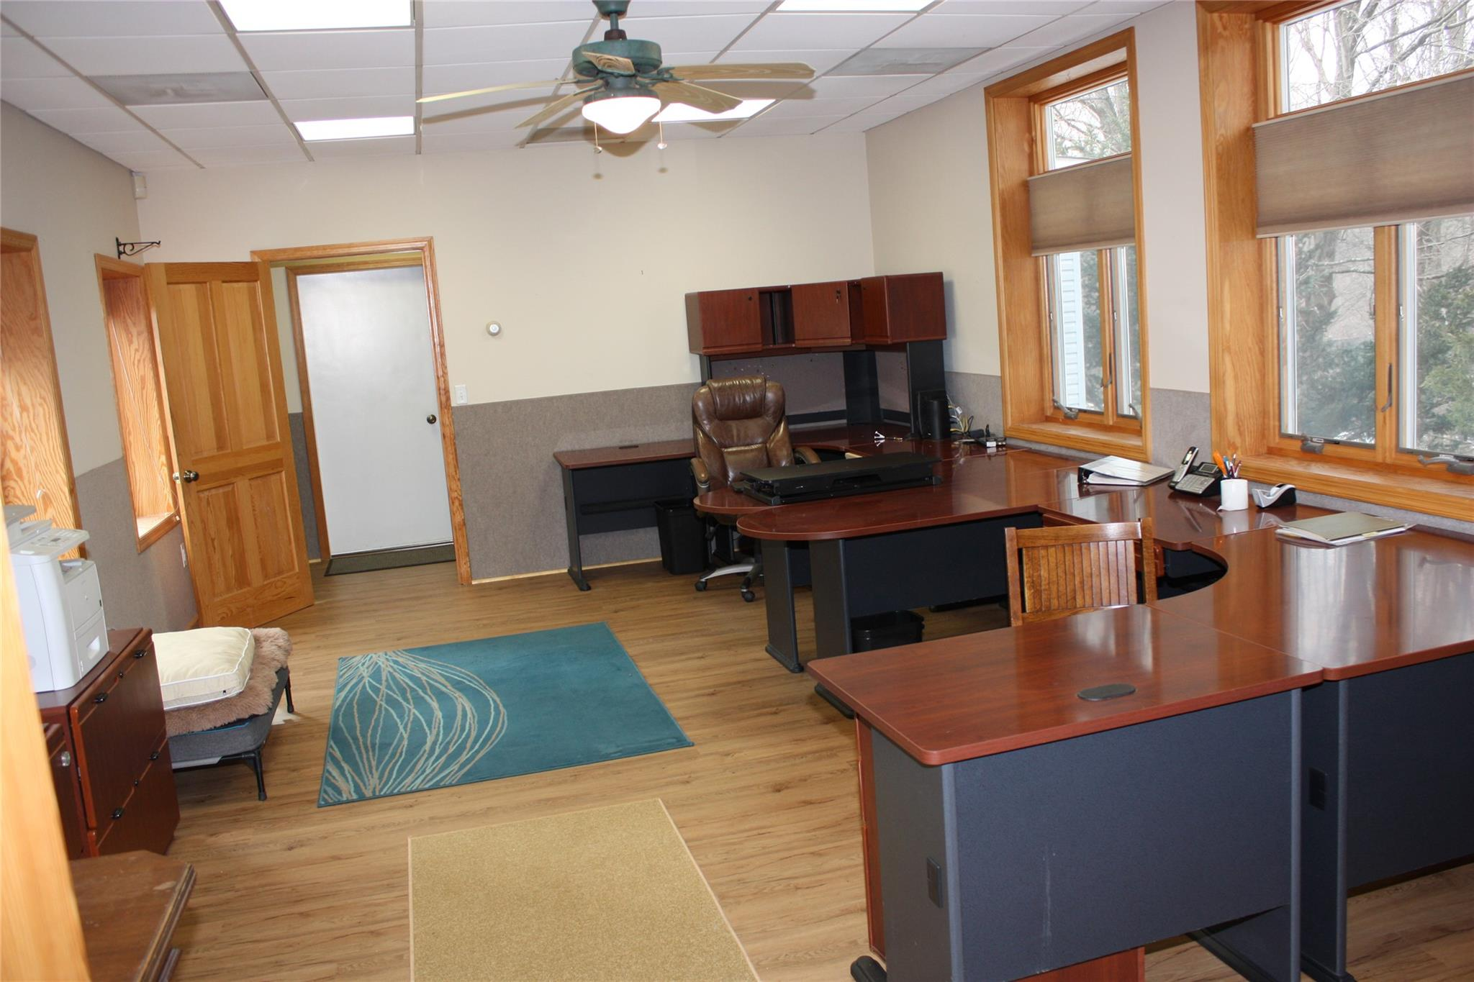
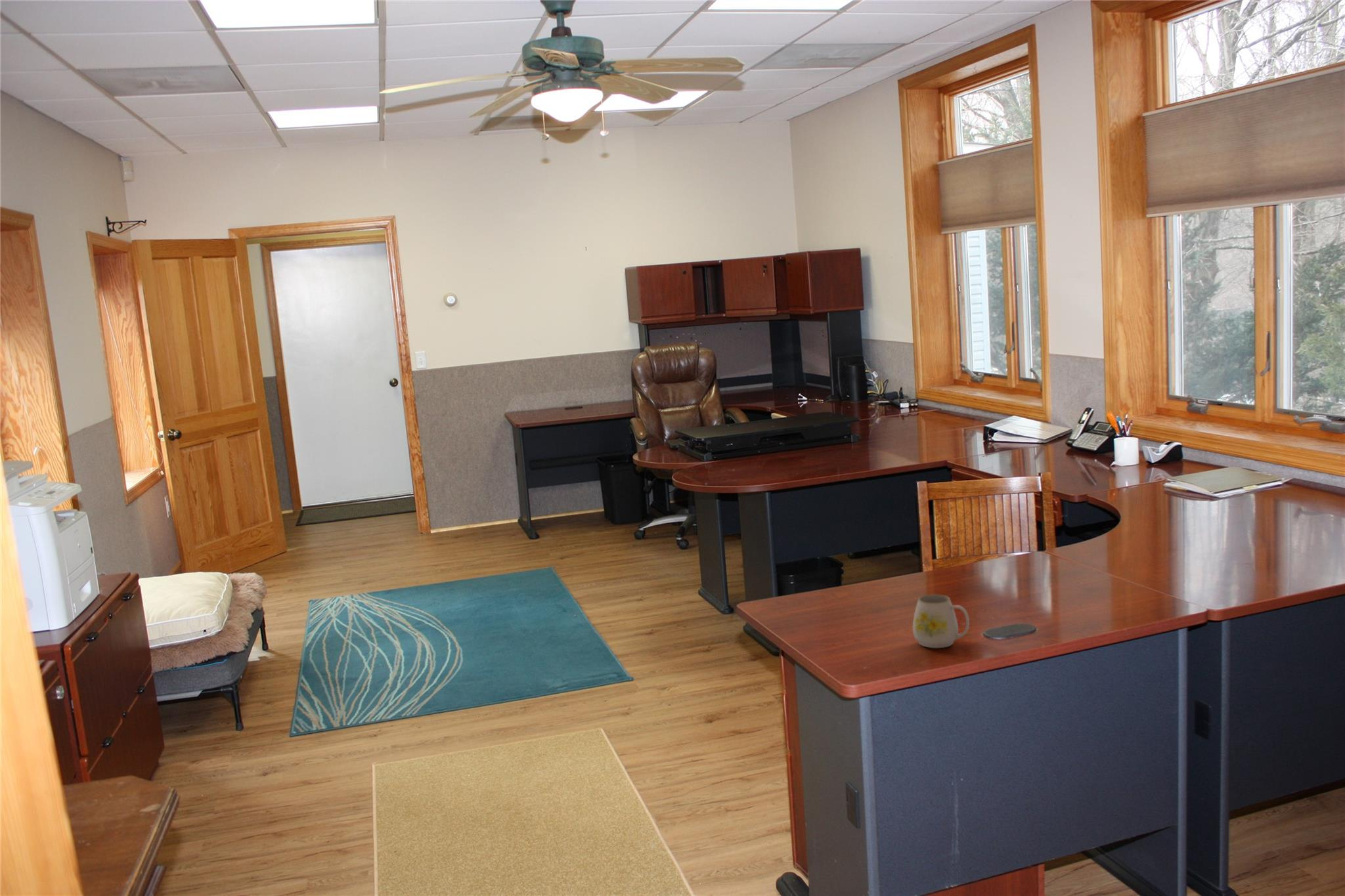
+ mug (940, 621)
